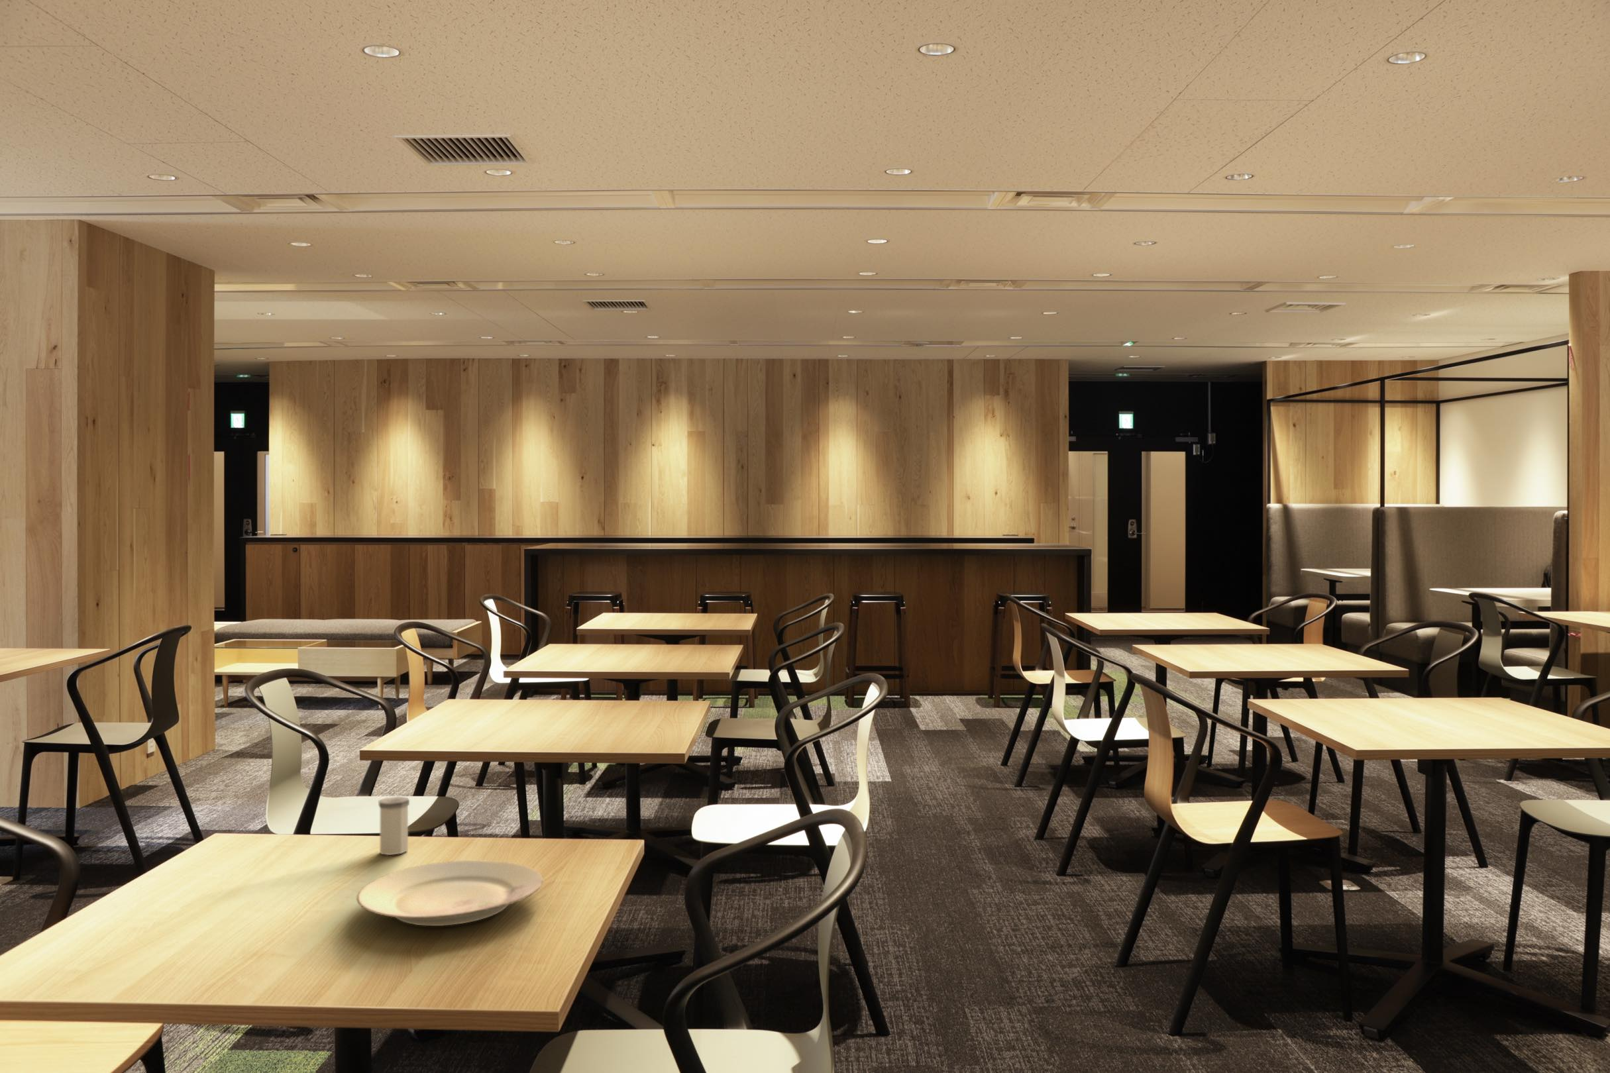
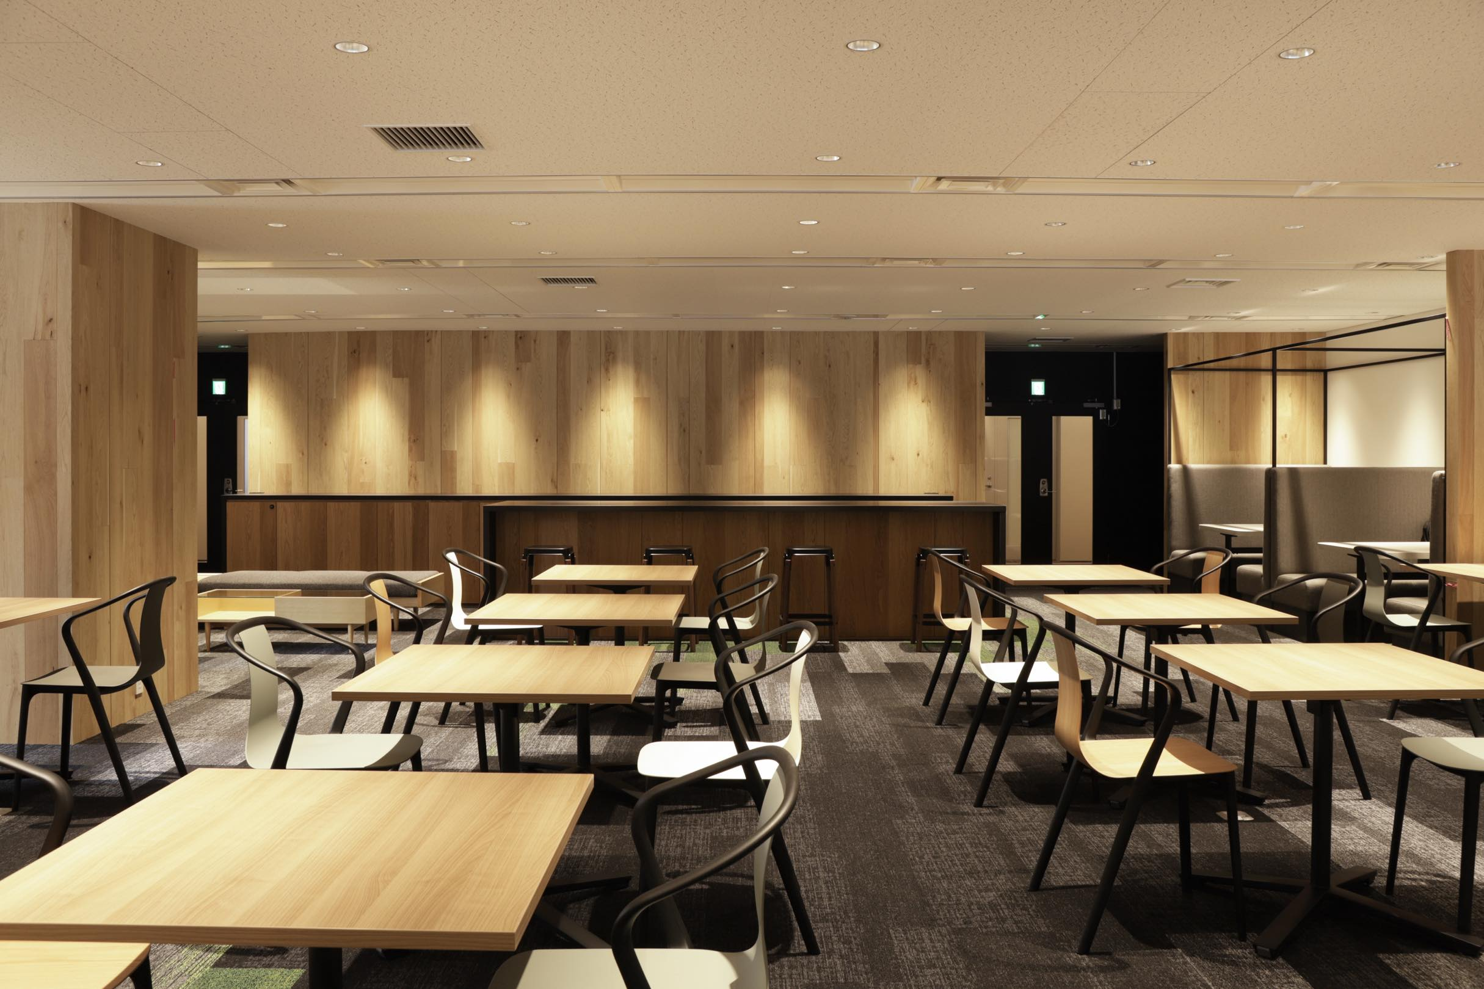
- plate (452, 896)
- salt shaker (394, 825)
